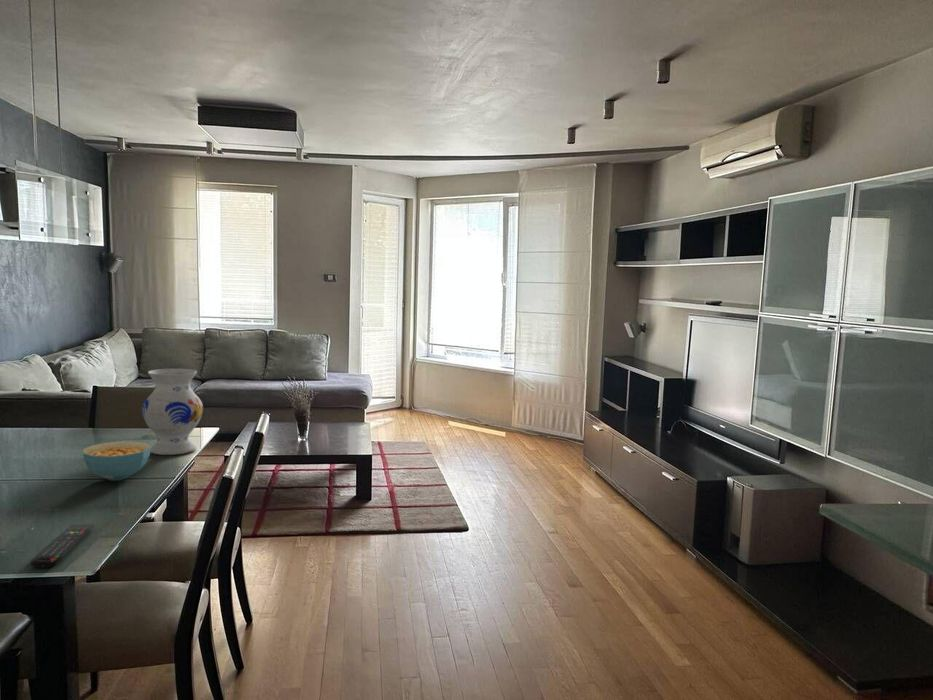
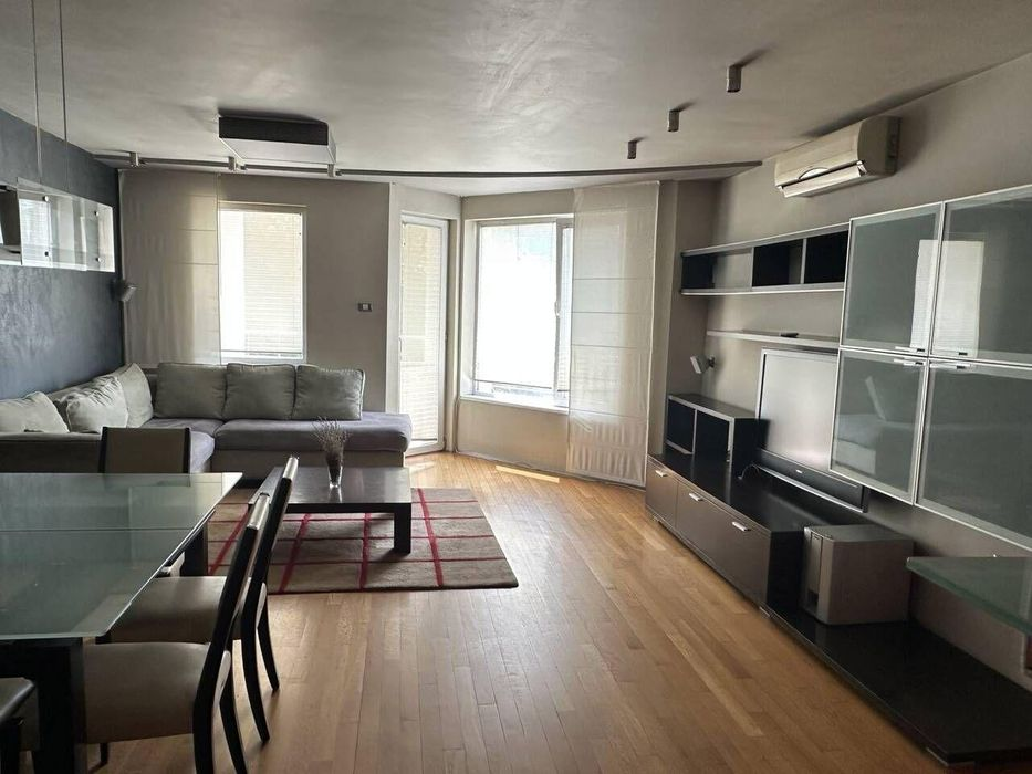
- vase (173, 411)
- cereal bowl (117, 463)
- remote control (64, 544)
